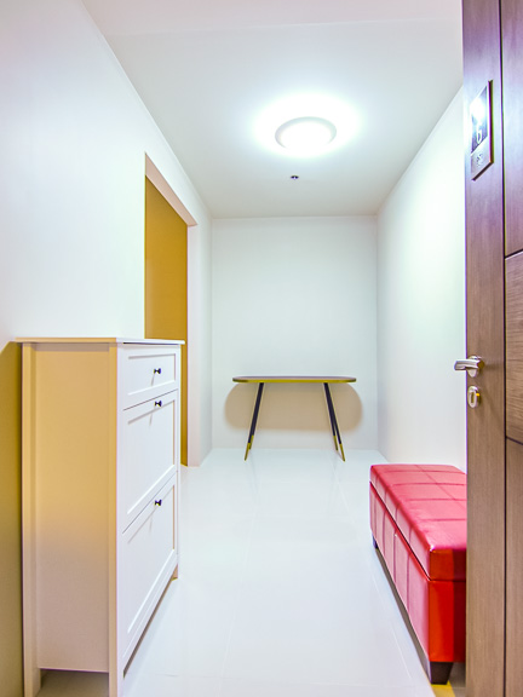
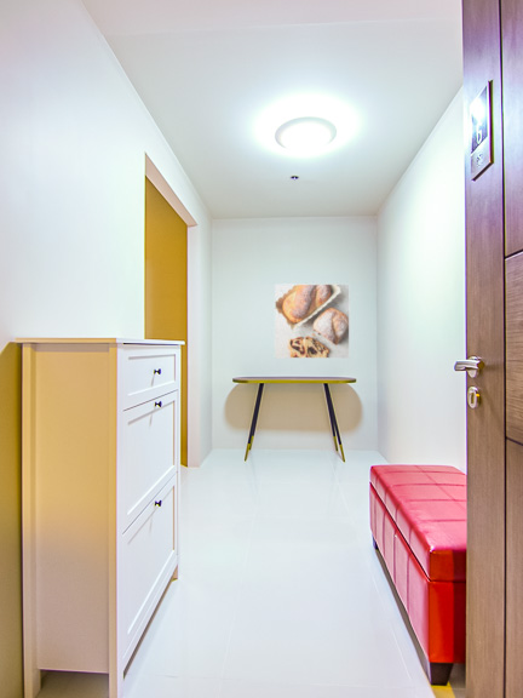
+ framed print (311, 321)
